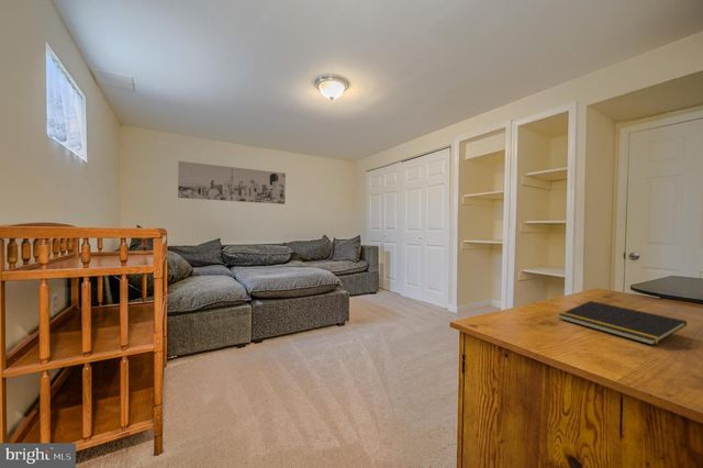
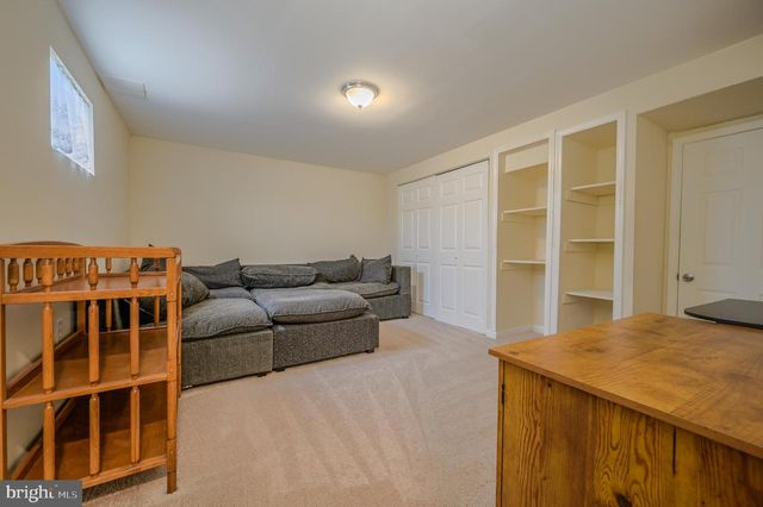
- wall art (236, 183)
- notepad (616, 319)
